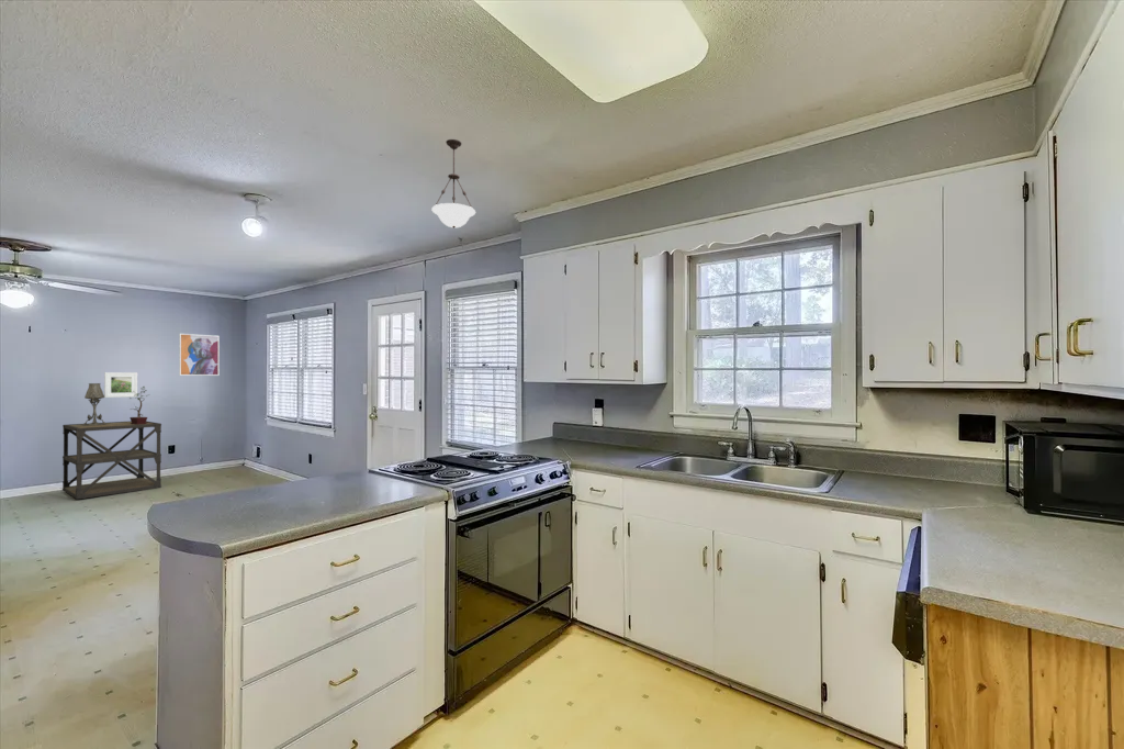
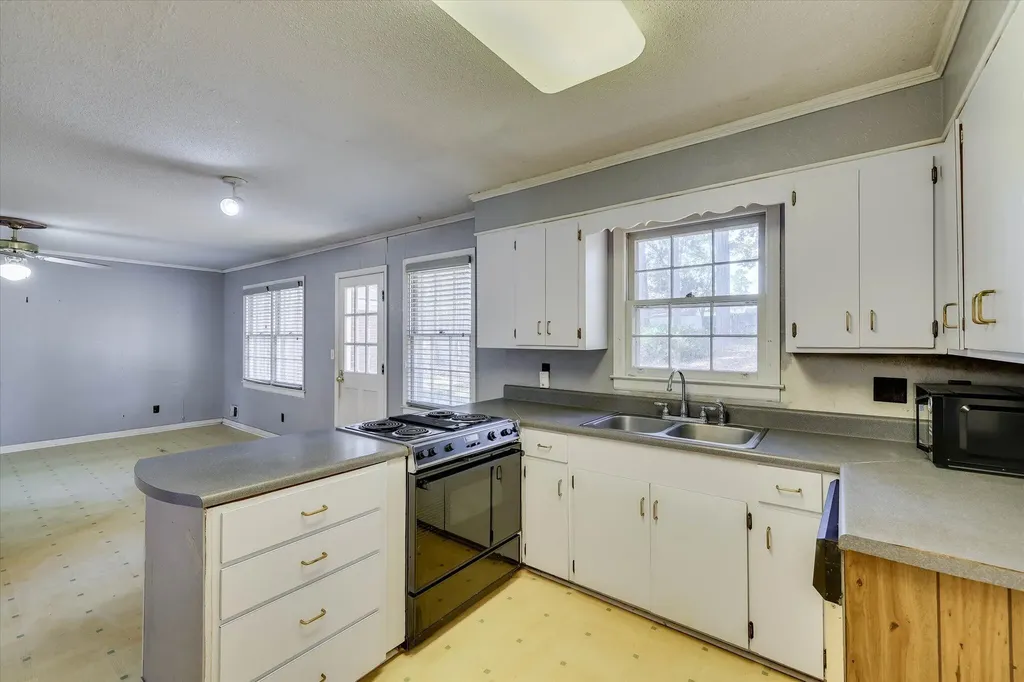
- wall art (199, 355)
- shelving unit (112, 456)
- table lamp (94, 403)
- pendant light (453, 185)
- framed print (121, 384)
- potted plant (140, 404)
